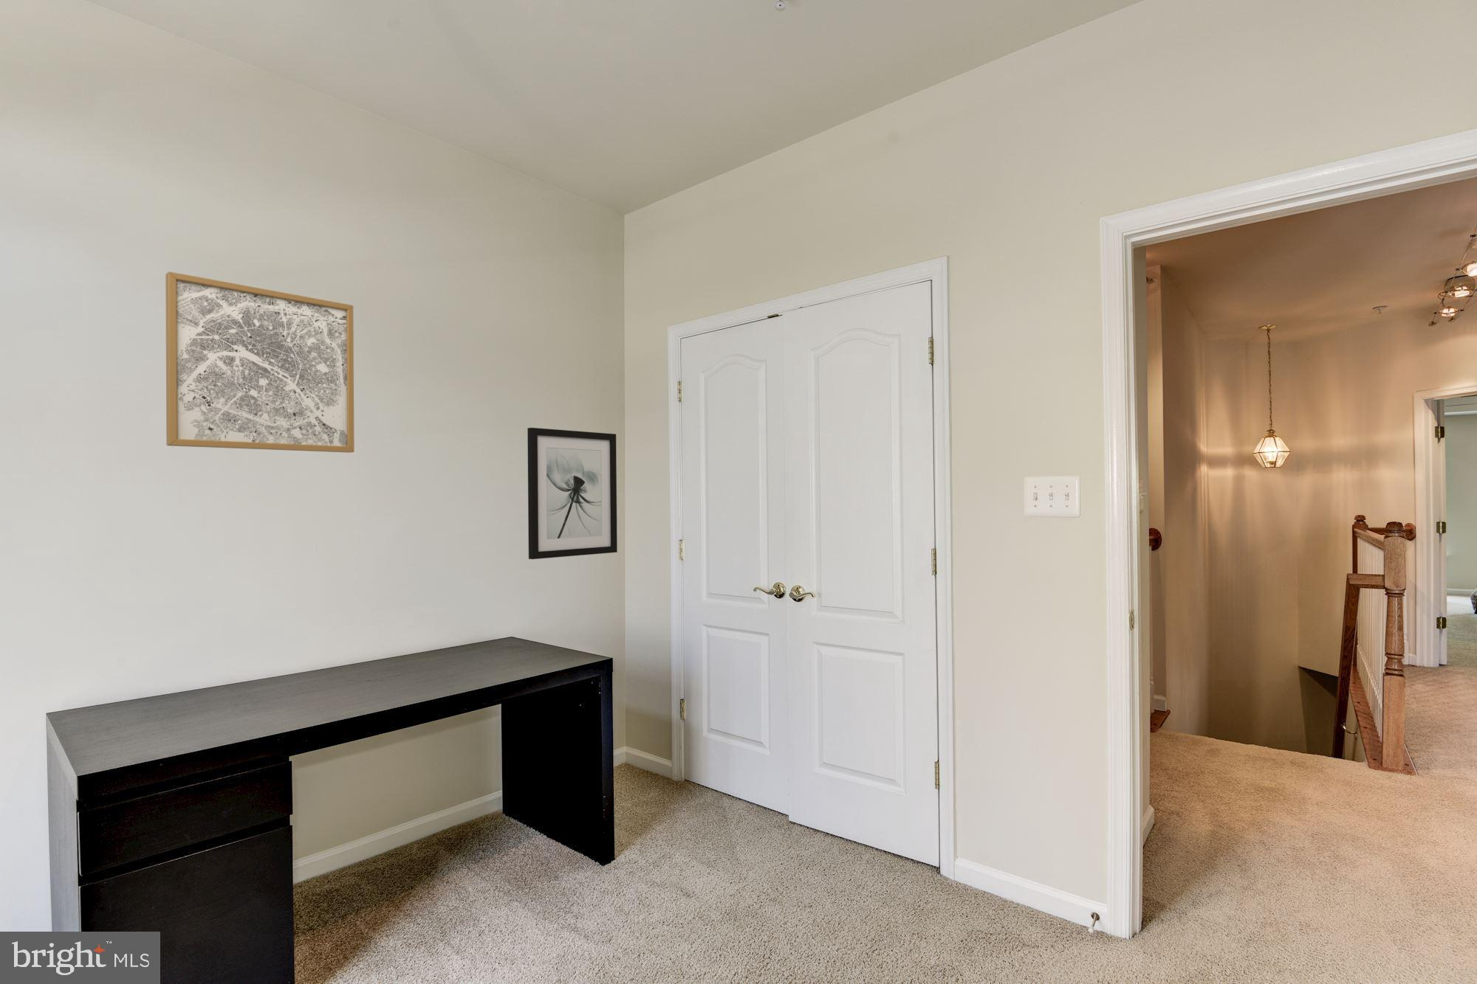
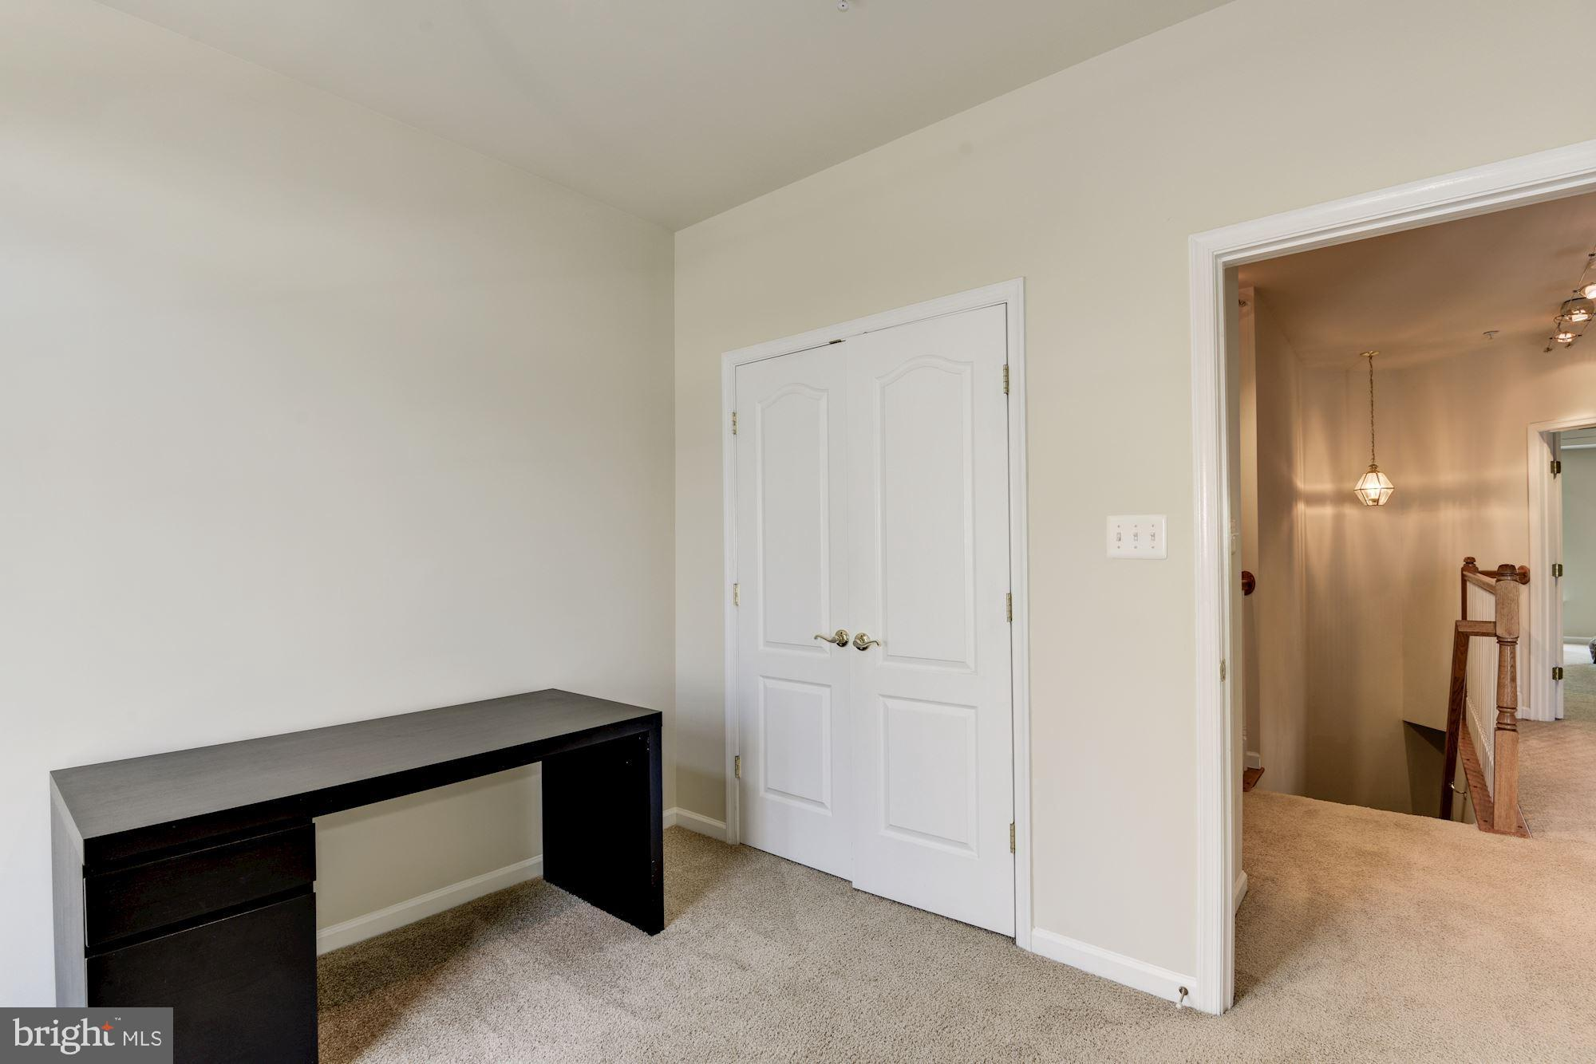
- wall art (575, 493)
- wall art (267, 370)
